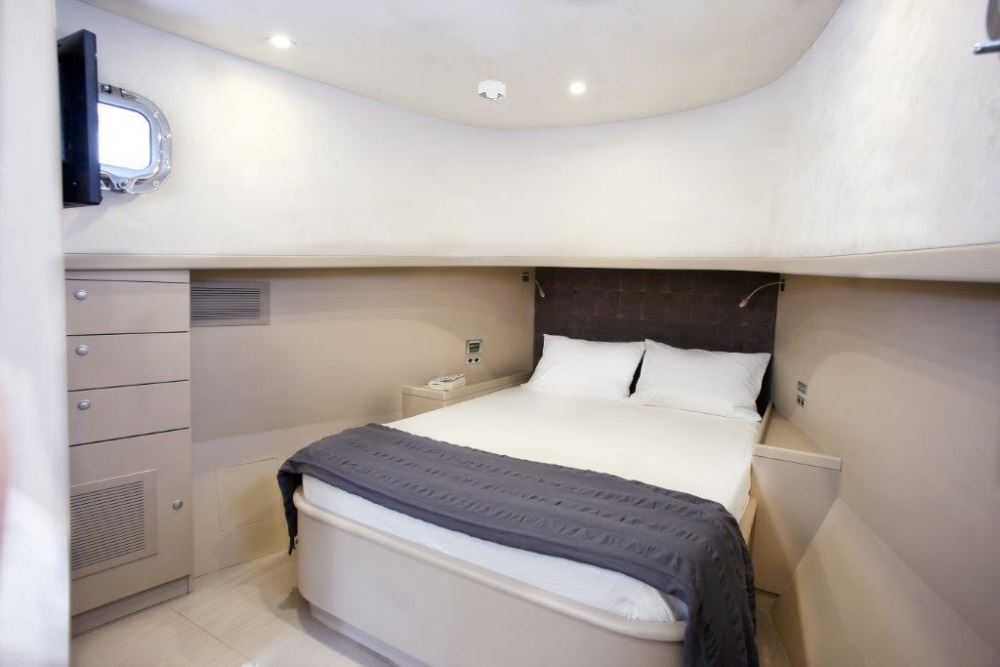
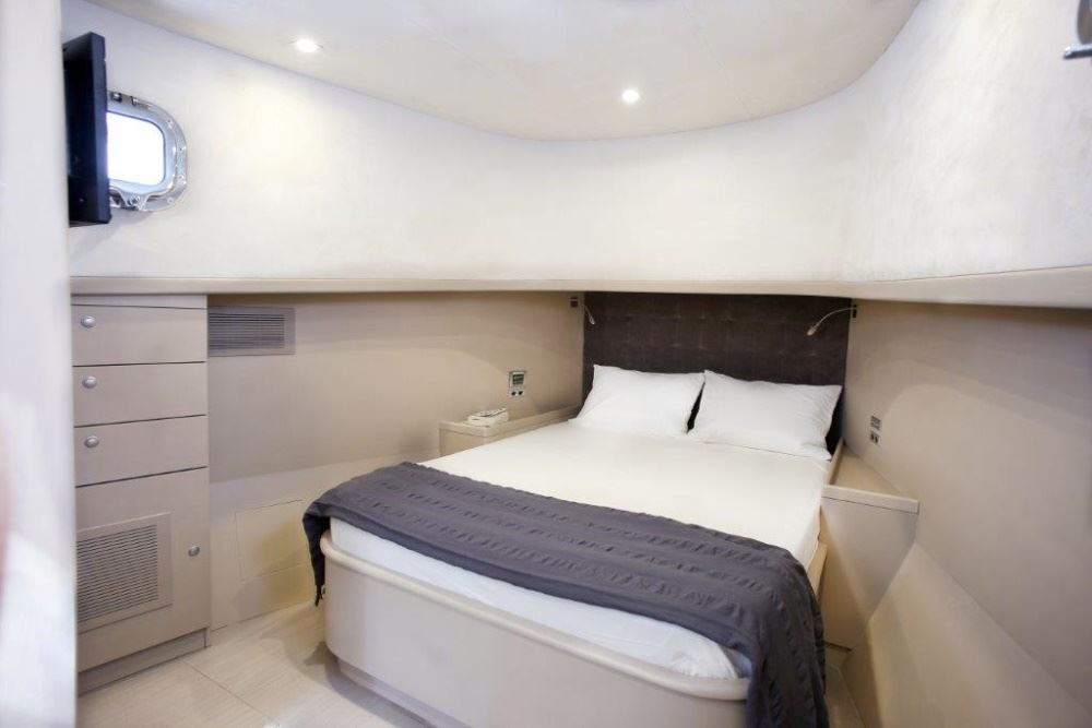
- smoke detector (492, 89)
